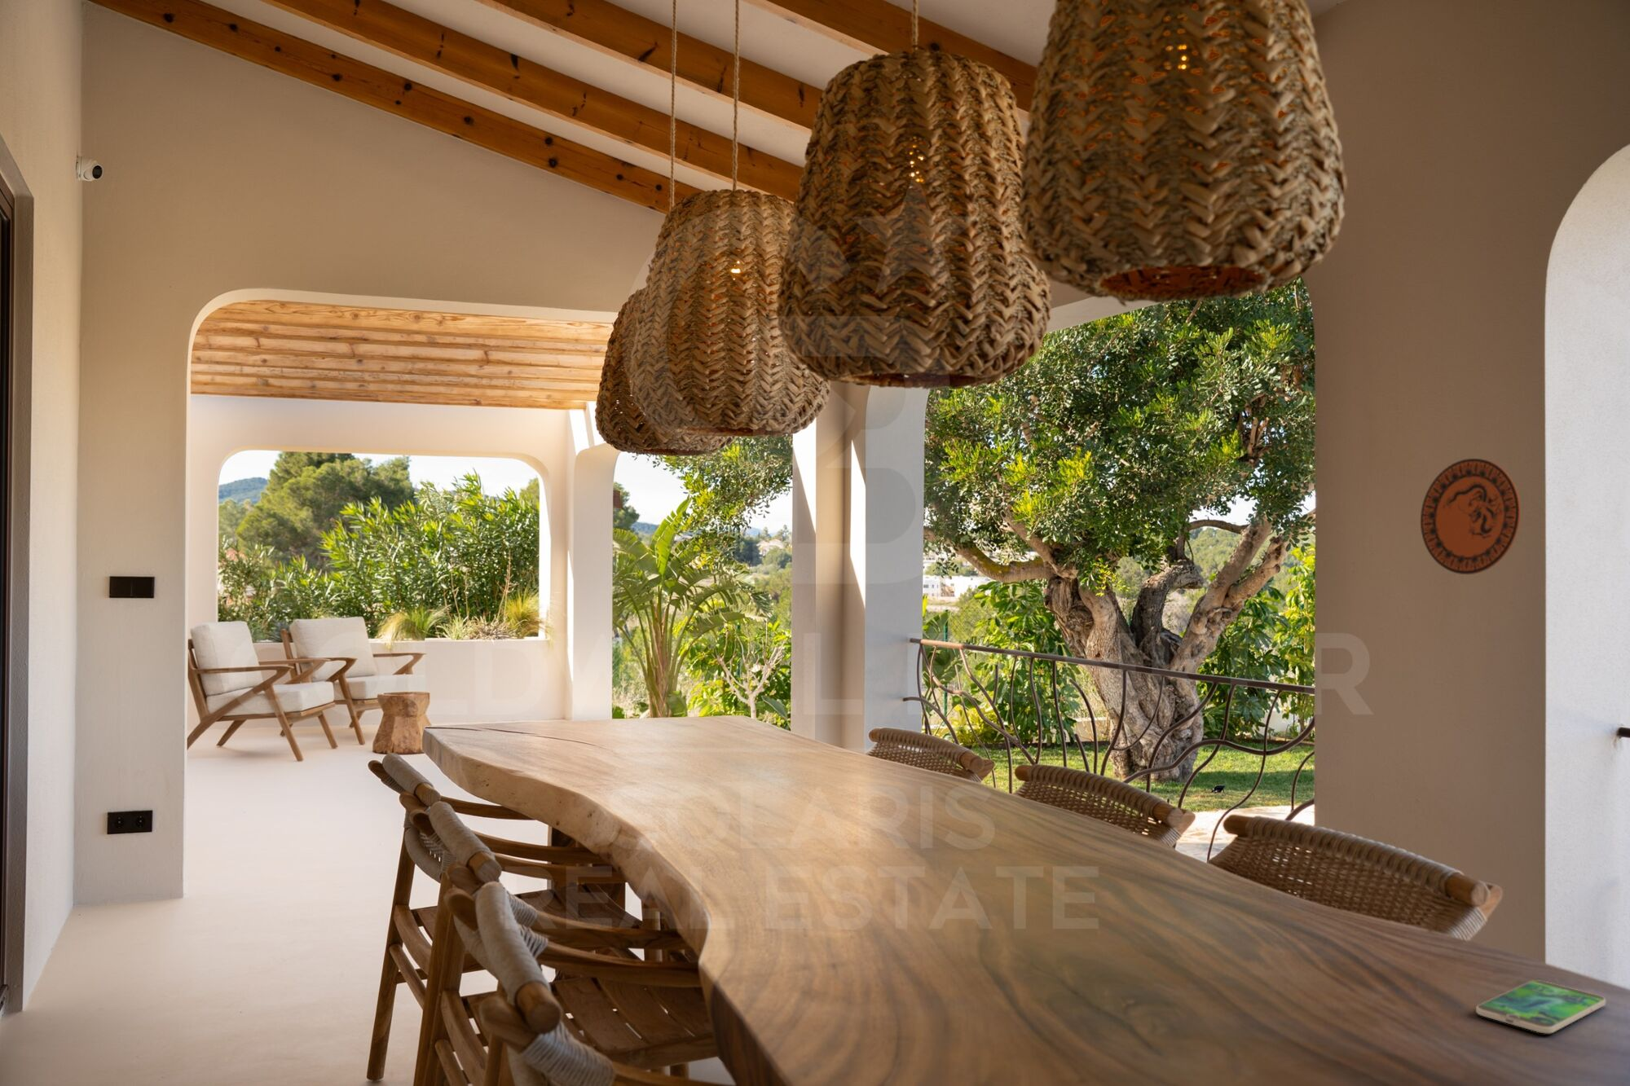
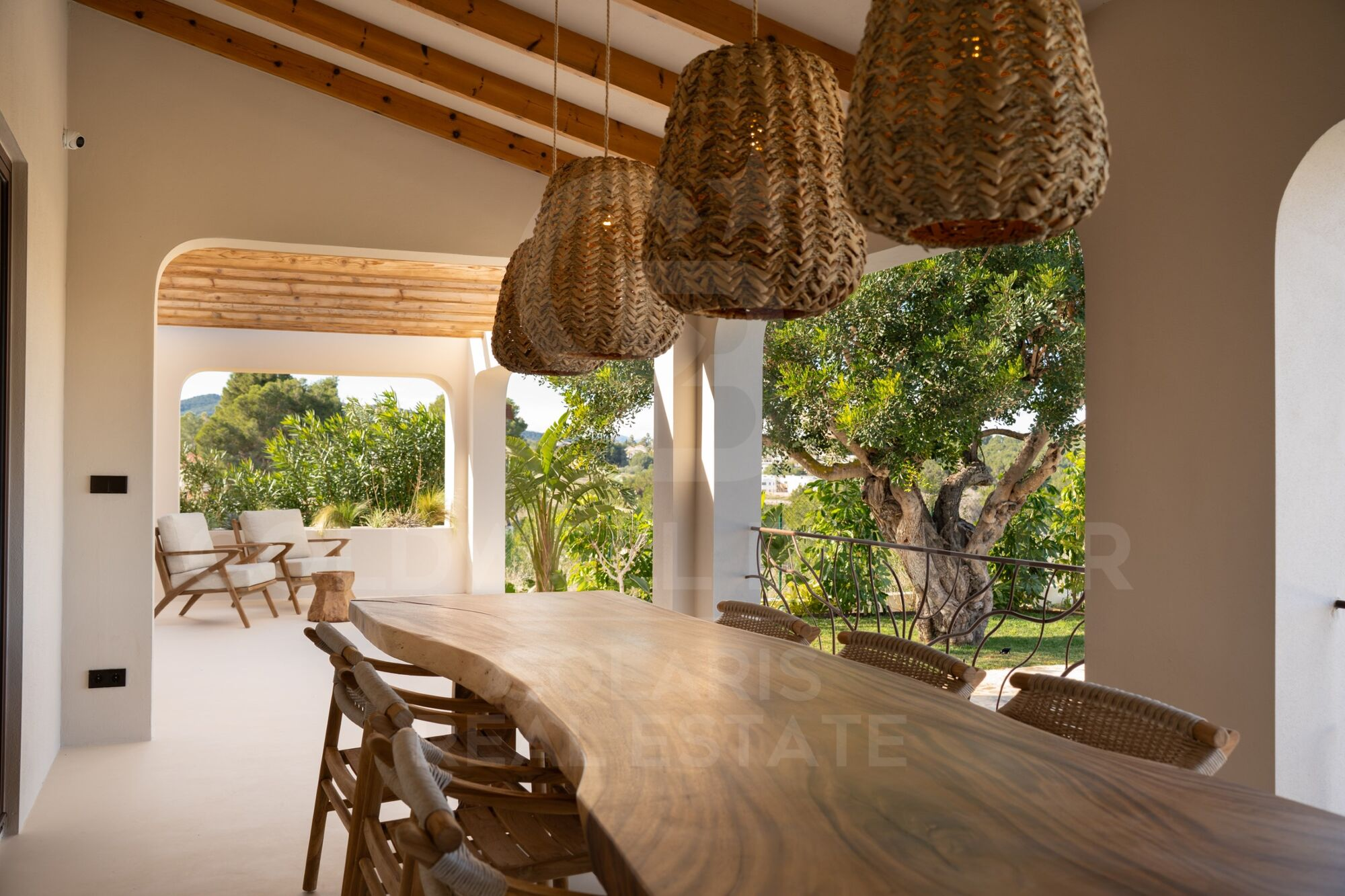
- smartphone (1542, 1005)
- decorative plate (1470, 516)
